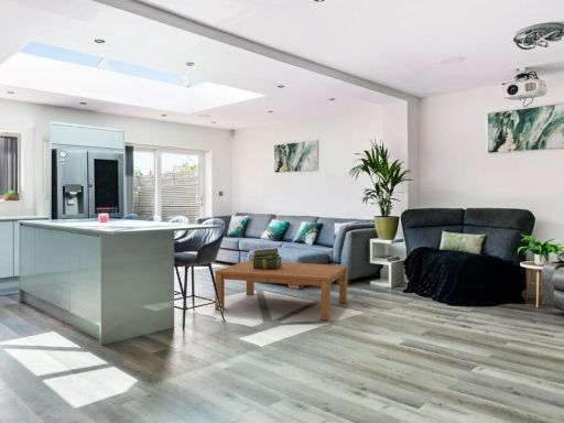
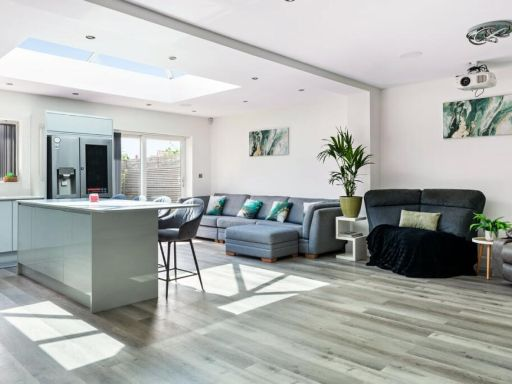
- coffee table (283, 282)
- stack of books (265, 258)
